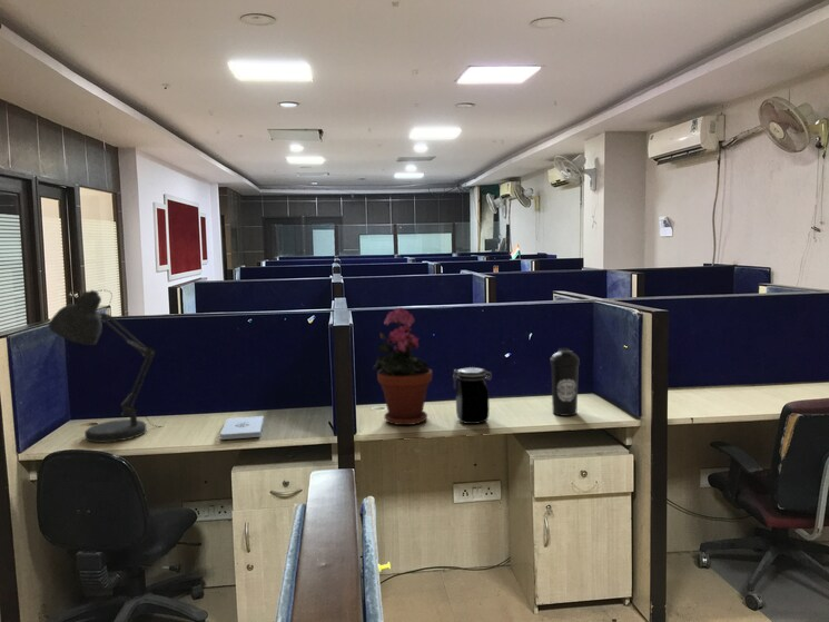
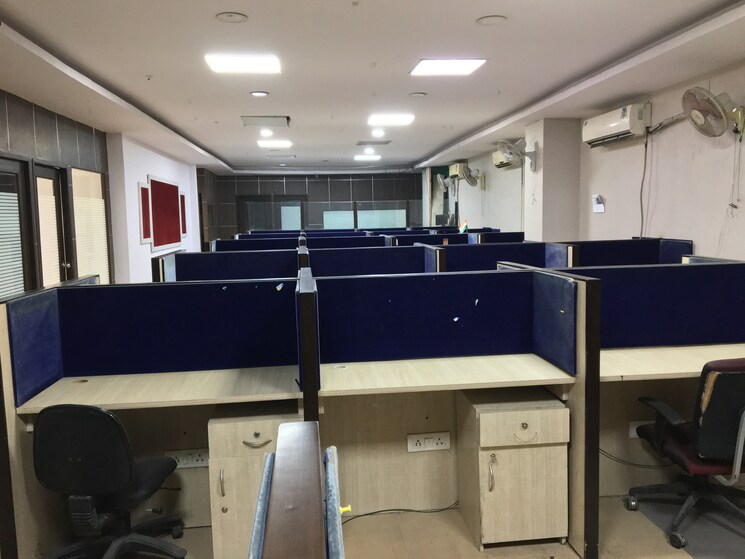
- jar (472, 395)
- water bottle (564, 381)
- desk lamp (95, 344)
- notepad (243, 426)
- potted plant (402, 364)
